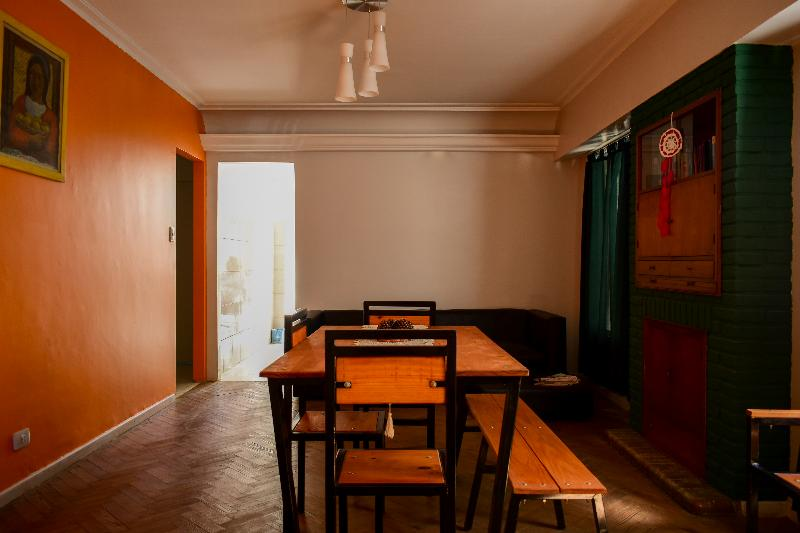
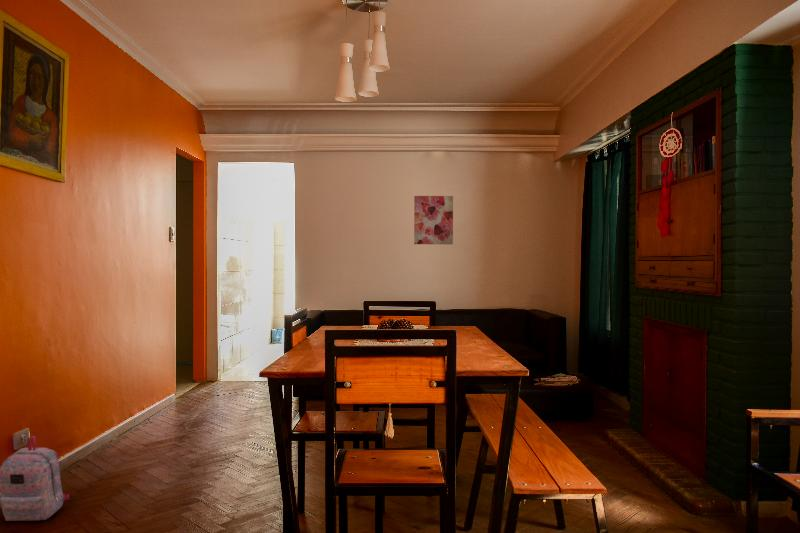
+ wall art (433, 220)
+ backpack (34, 475)
